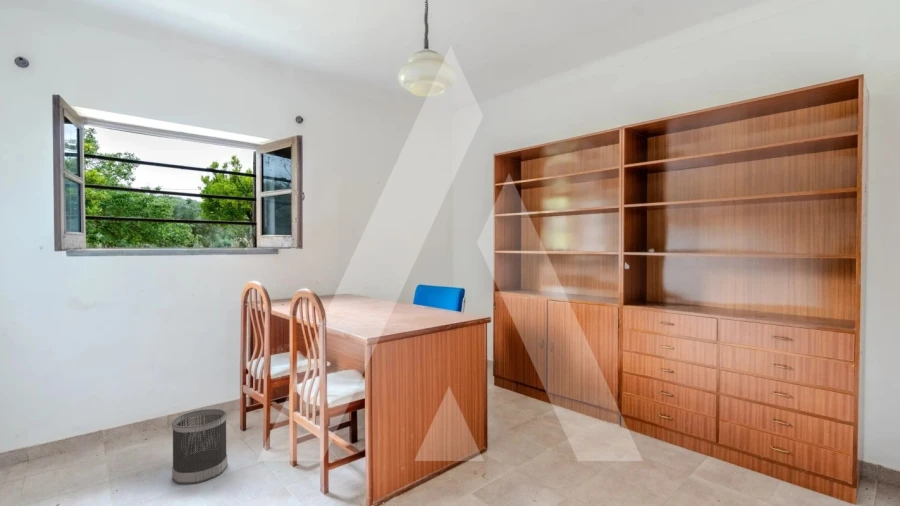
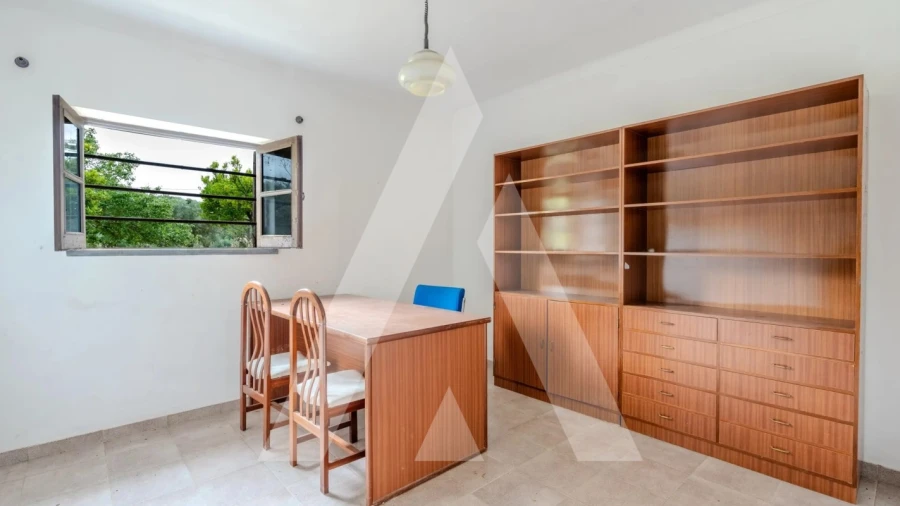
- wastebasket (200, 444)
